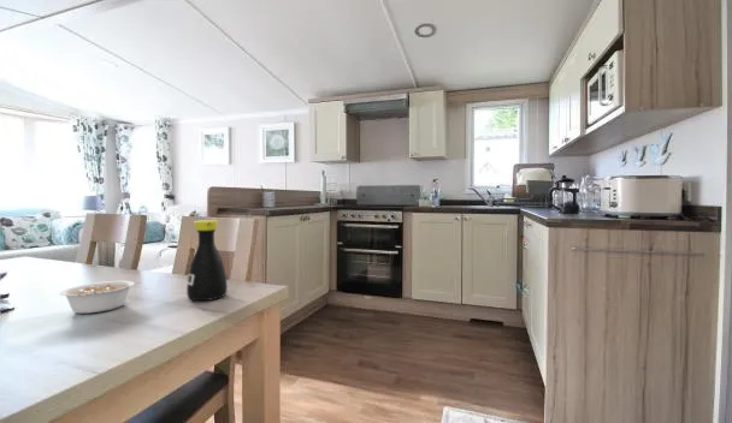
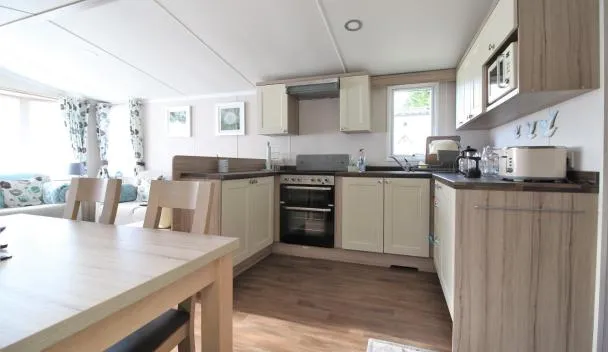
- legume (102, 294)
- bottle (206, 258)
